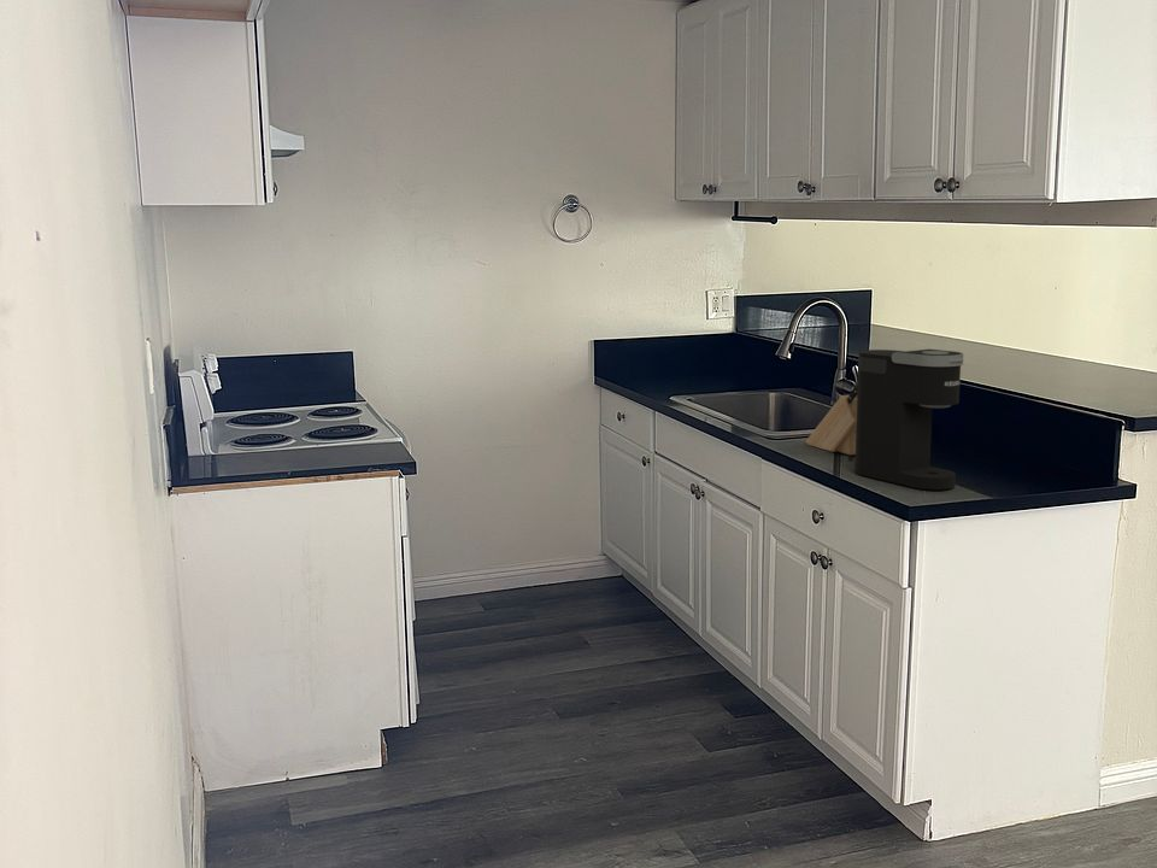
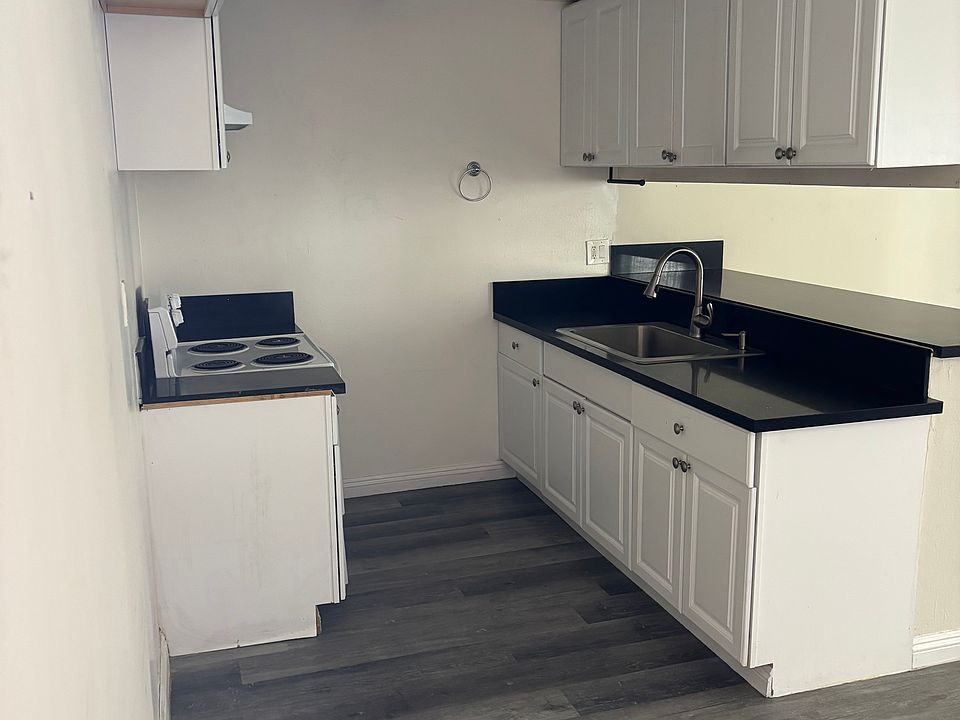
- coffee maker (906, 415)
- knife block (847, 412)
